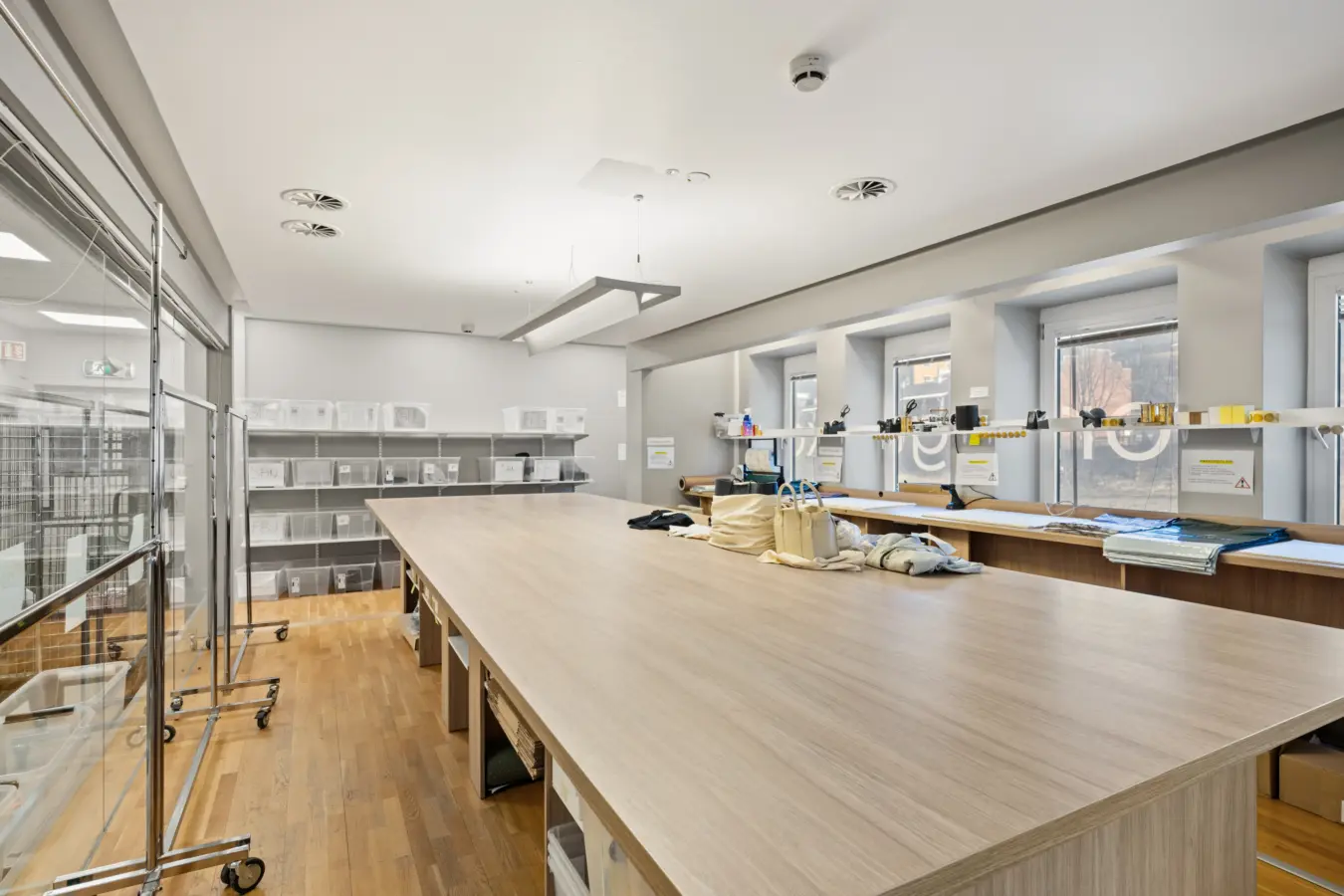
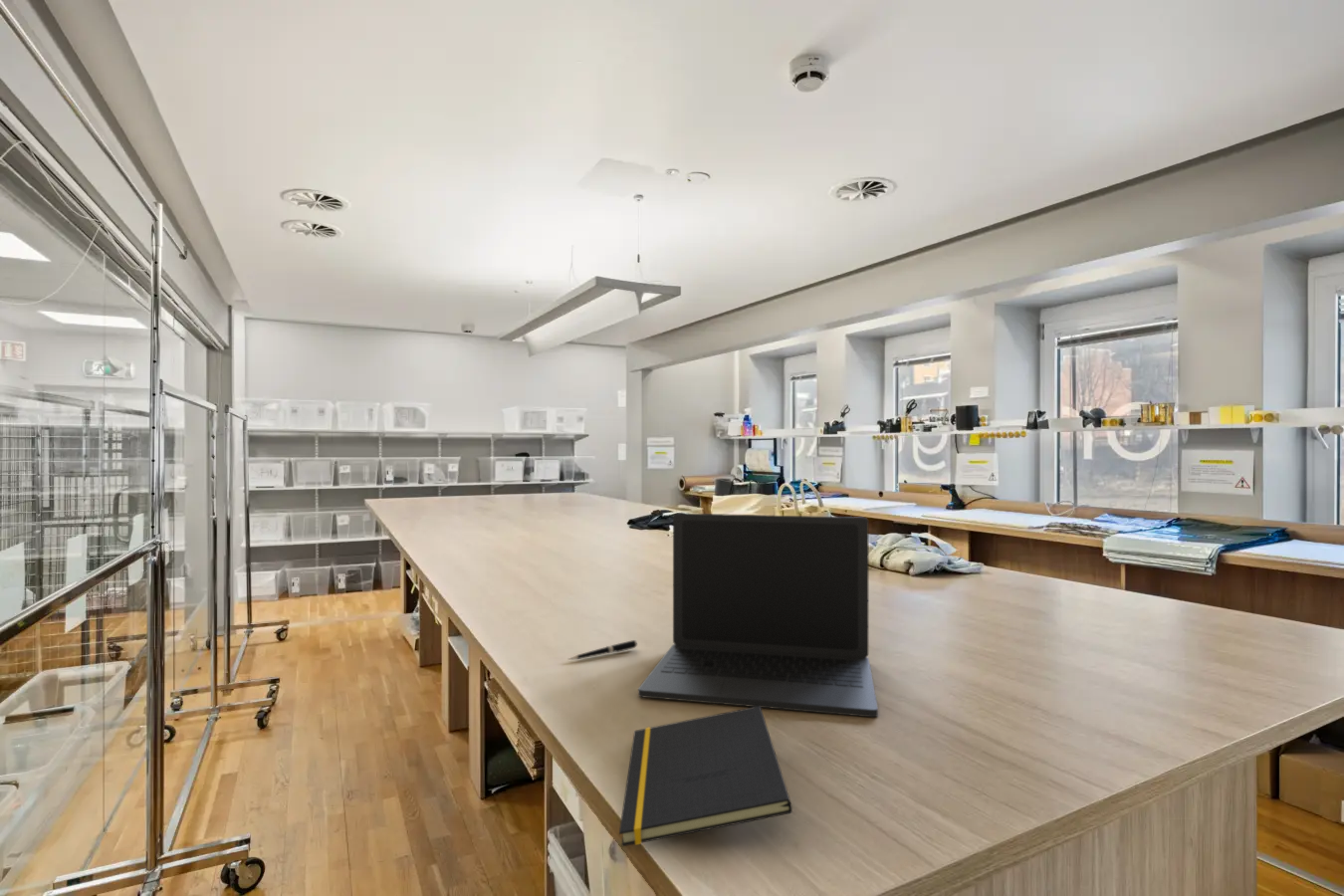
+ pen (602, 650)
+ laptop (761, 600)
+ notepad (701, 766)
